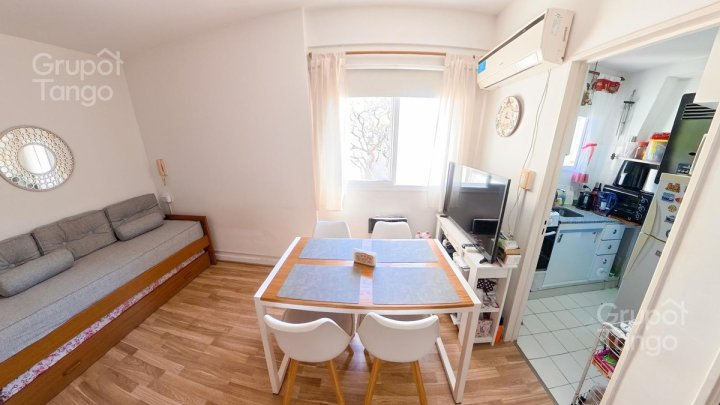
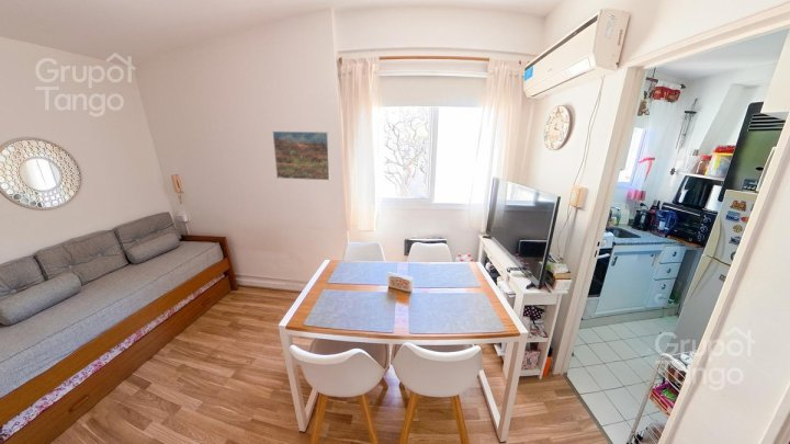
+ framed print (302, 156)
